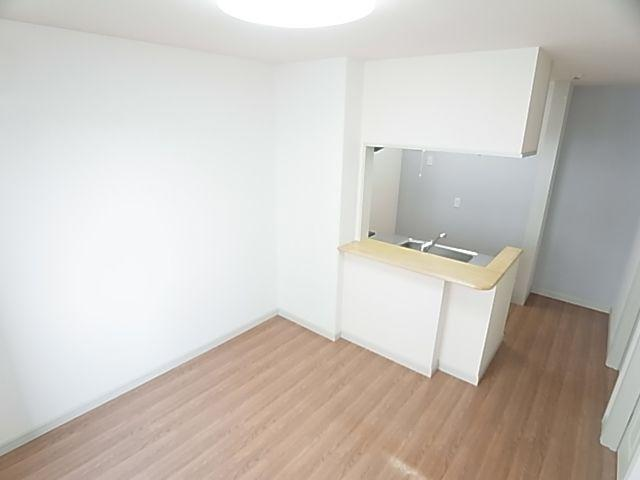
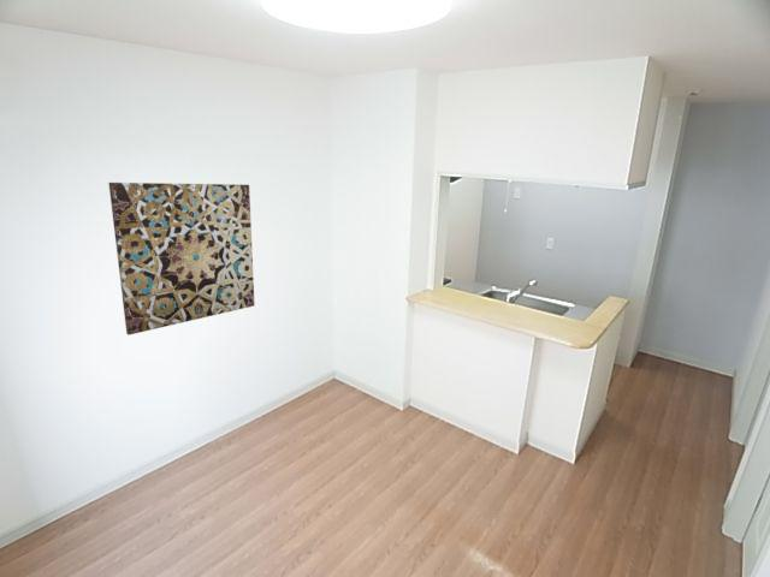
+ wall art (192, 252)
